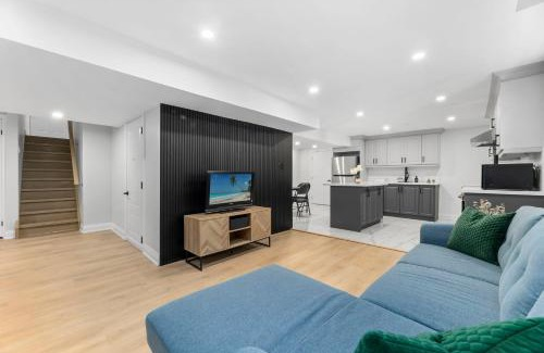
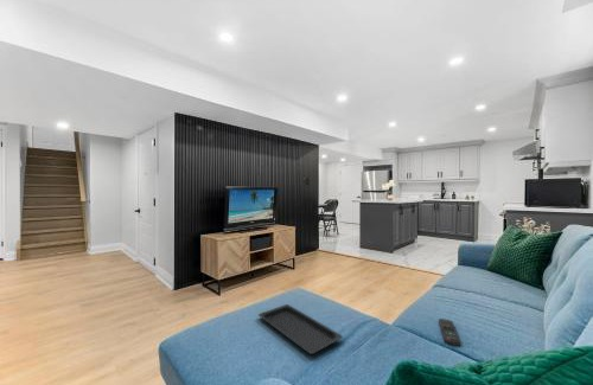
+ serving tray (296, 326)
+ remote control (448, 331)
